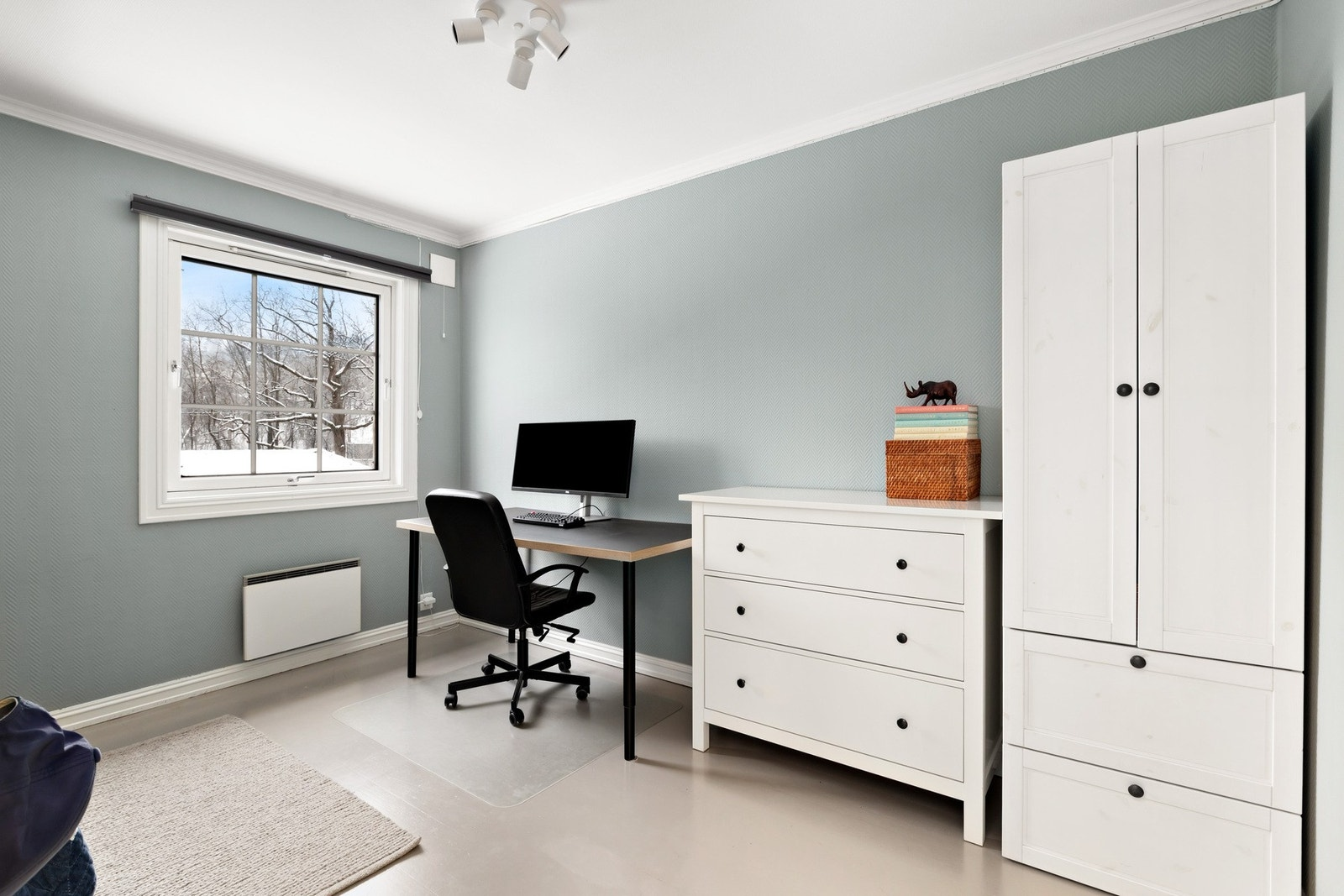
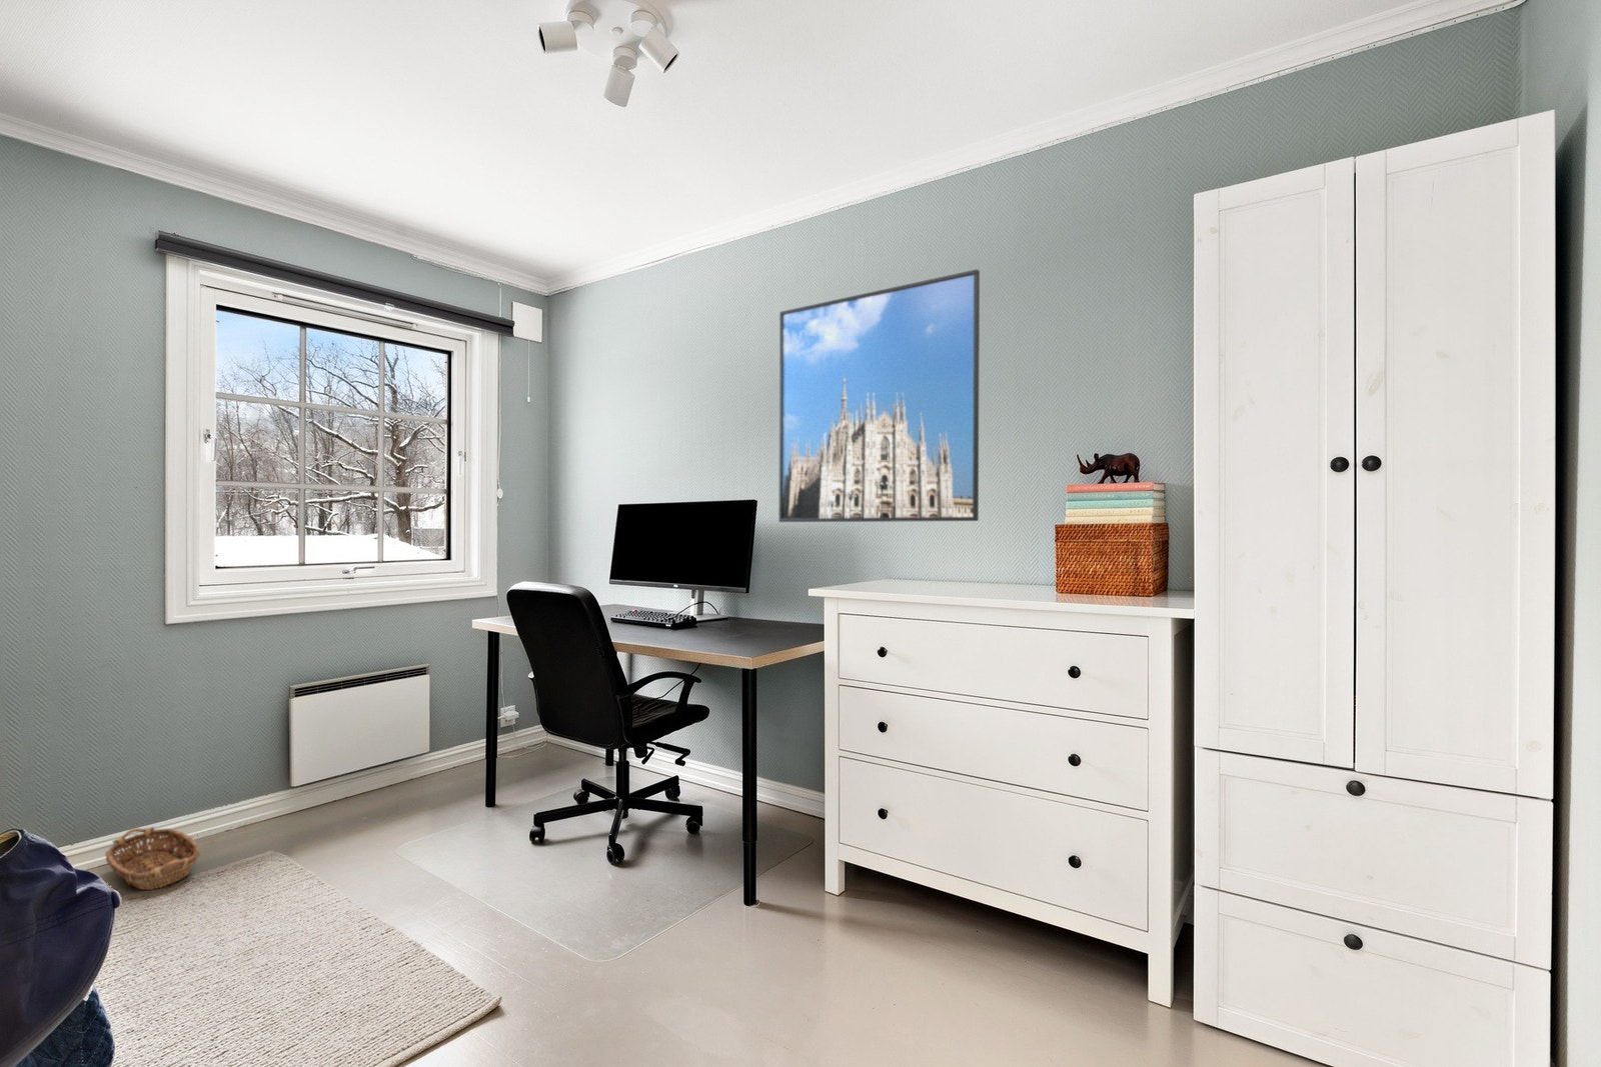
+ basket (152, 853)
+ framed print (870, 407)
